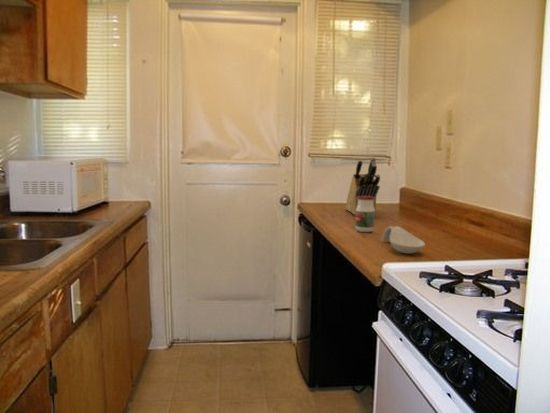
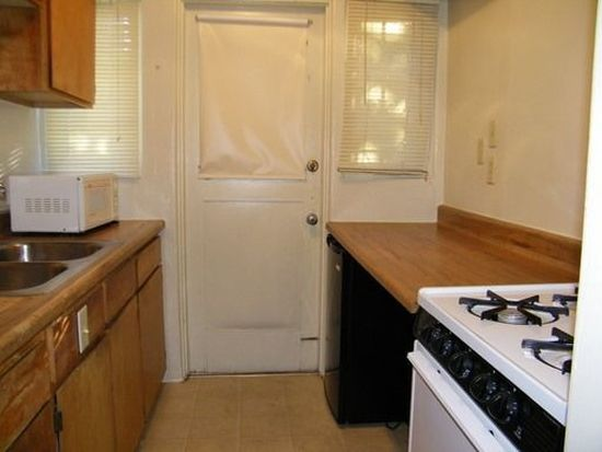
- spoon rest (399, 238)
- jar (365, 214)
- knife block (362, 185)
